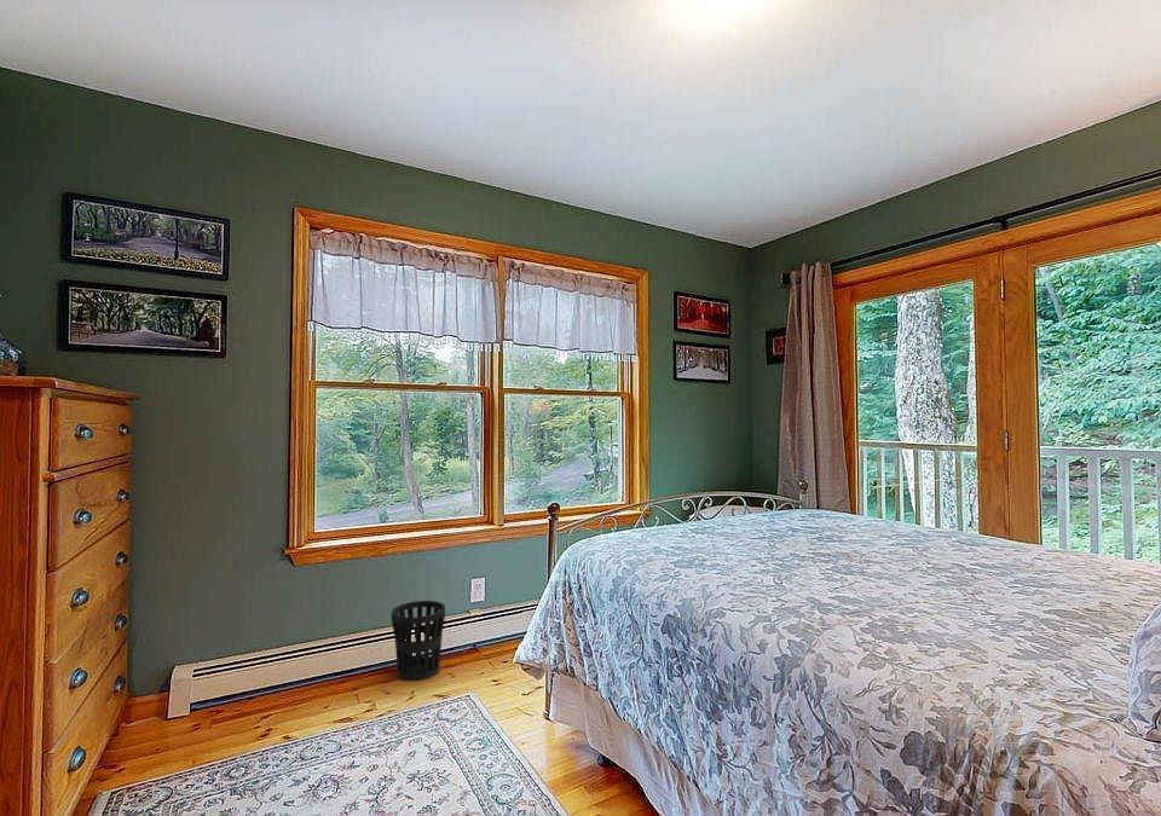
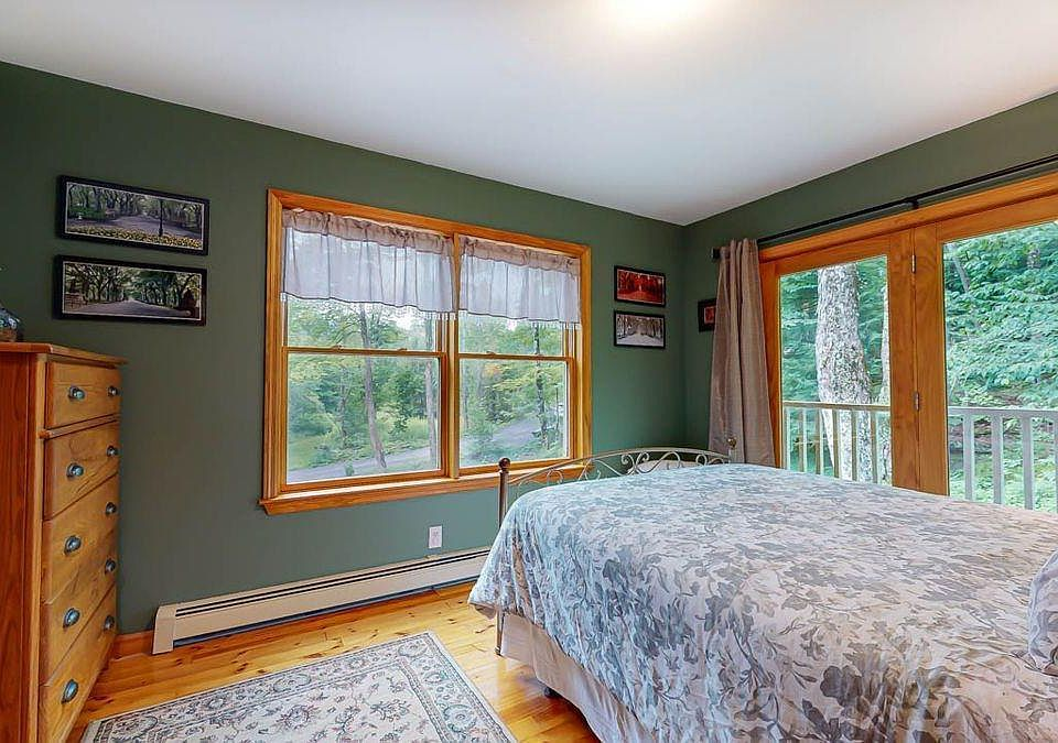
- wastebasket (418, 640)
